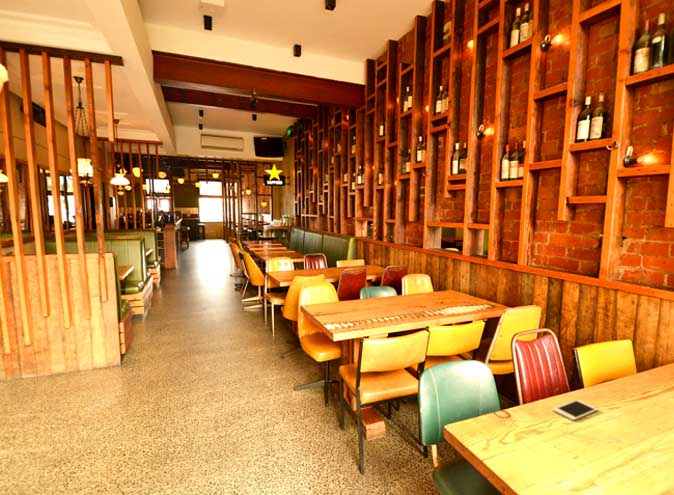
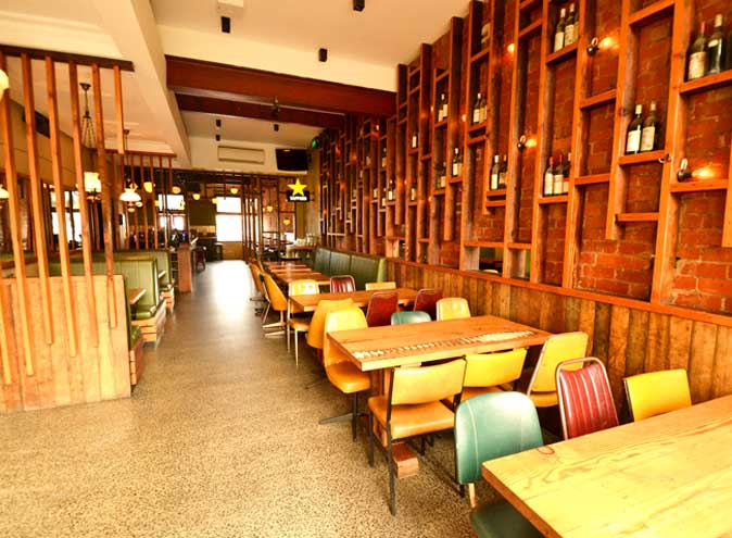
- cell phone (575, 409)
